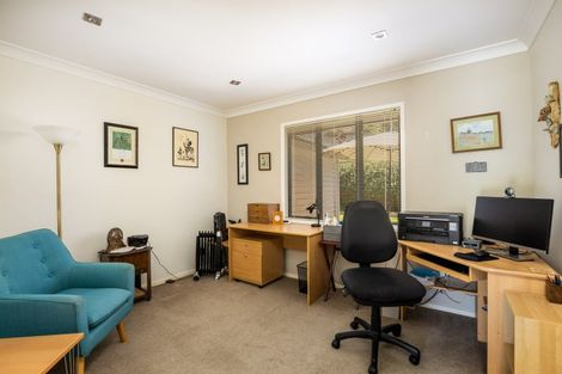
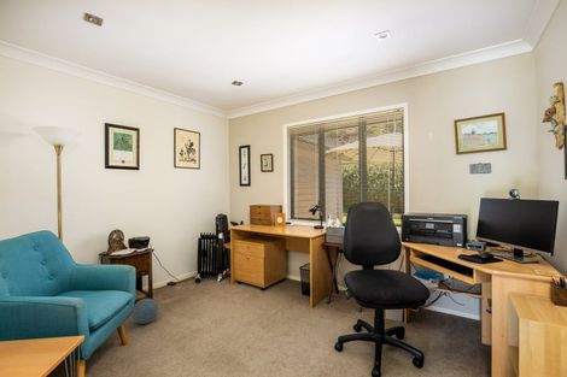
+ ball (145, 311)
